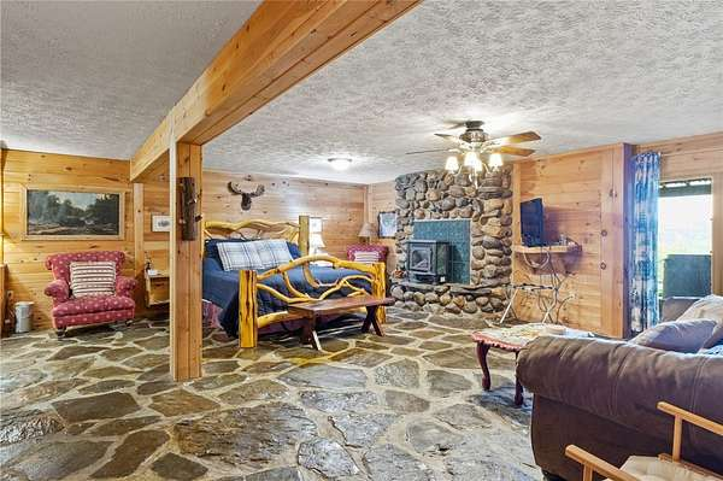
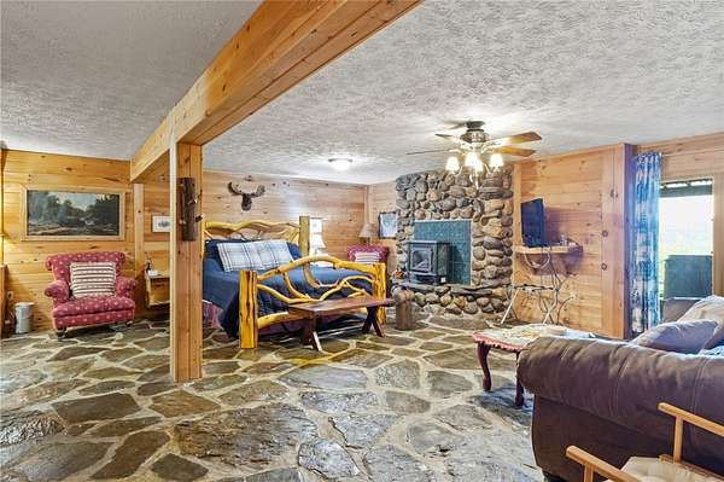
+ backpack (408, 309)
